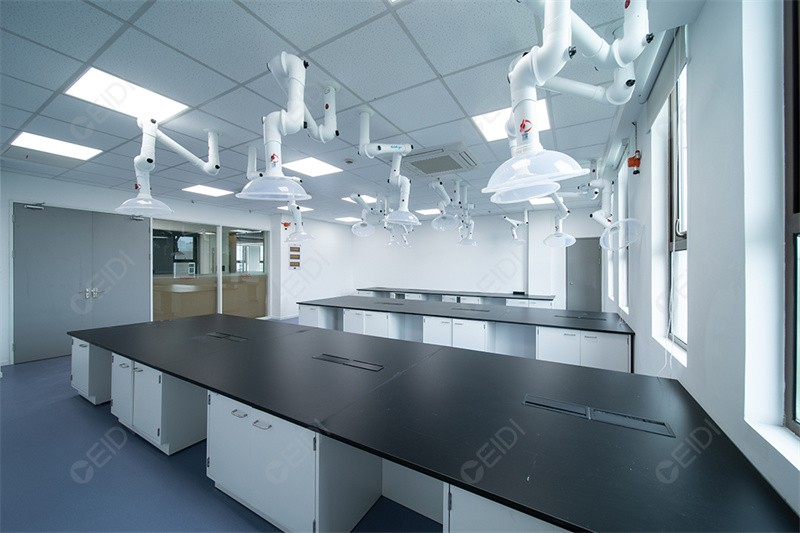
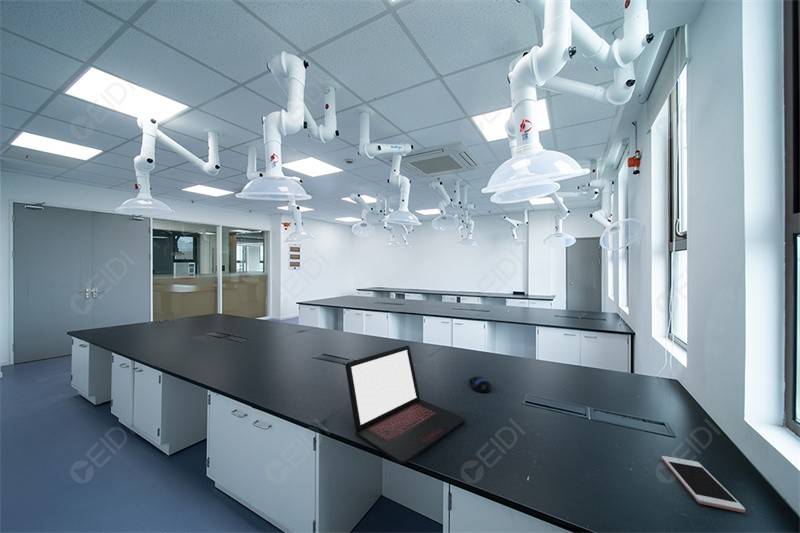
+ laptop (406, 393)
+ computer mouse (480, 382)
+ cell phone (698, 480)
